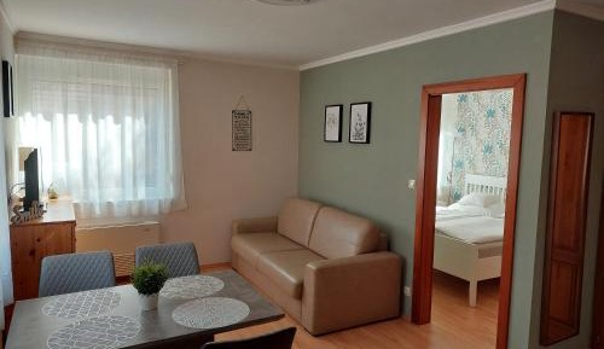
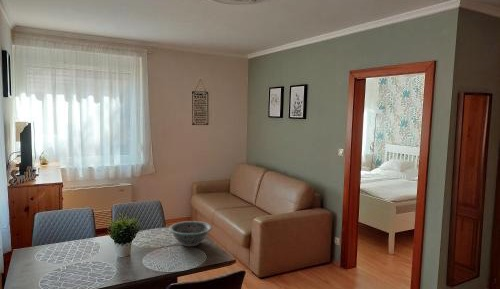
+ decorative bowl (190, 235)
